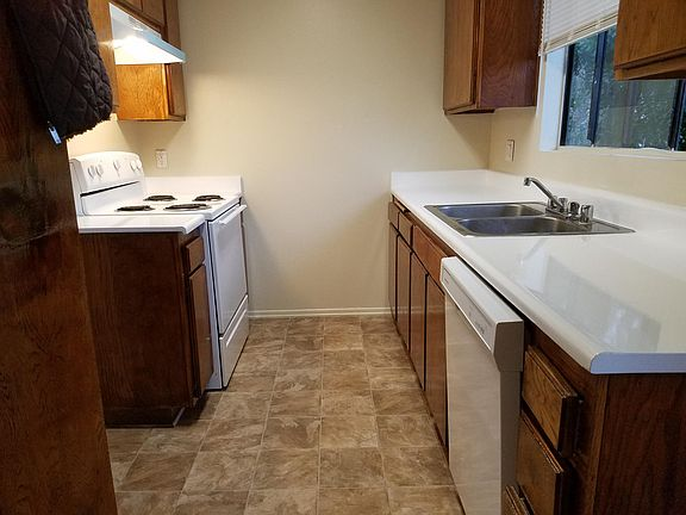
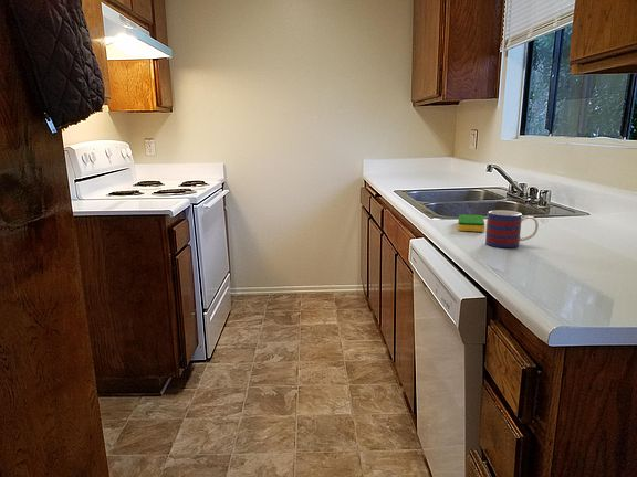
+ dish sponge (470, 222)
+ mug (511, 229)
